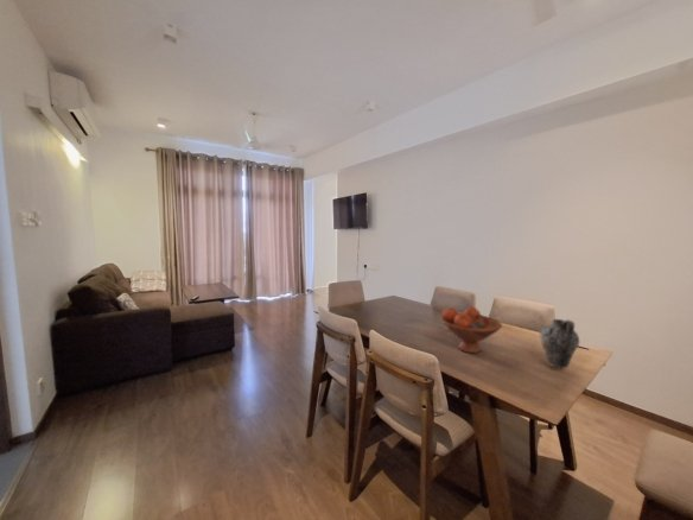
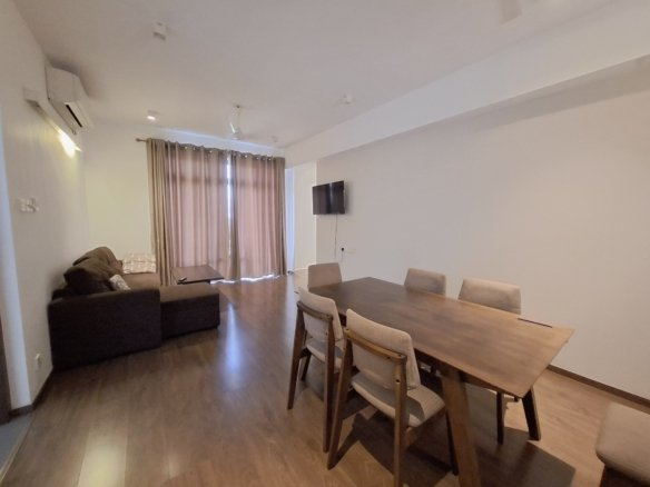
- ceramic jug (554, 343)
- fruit bowl (470, 329)
